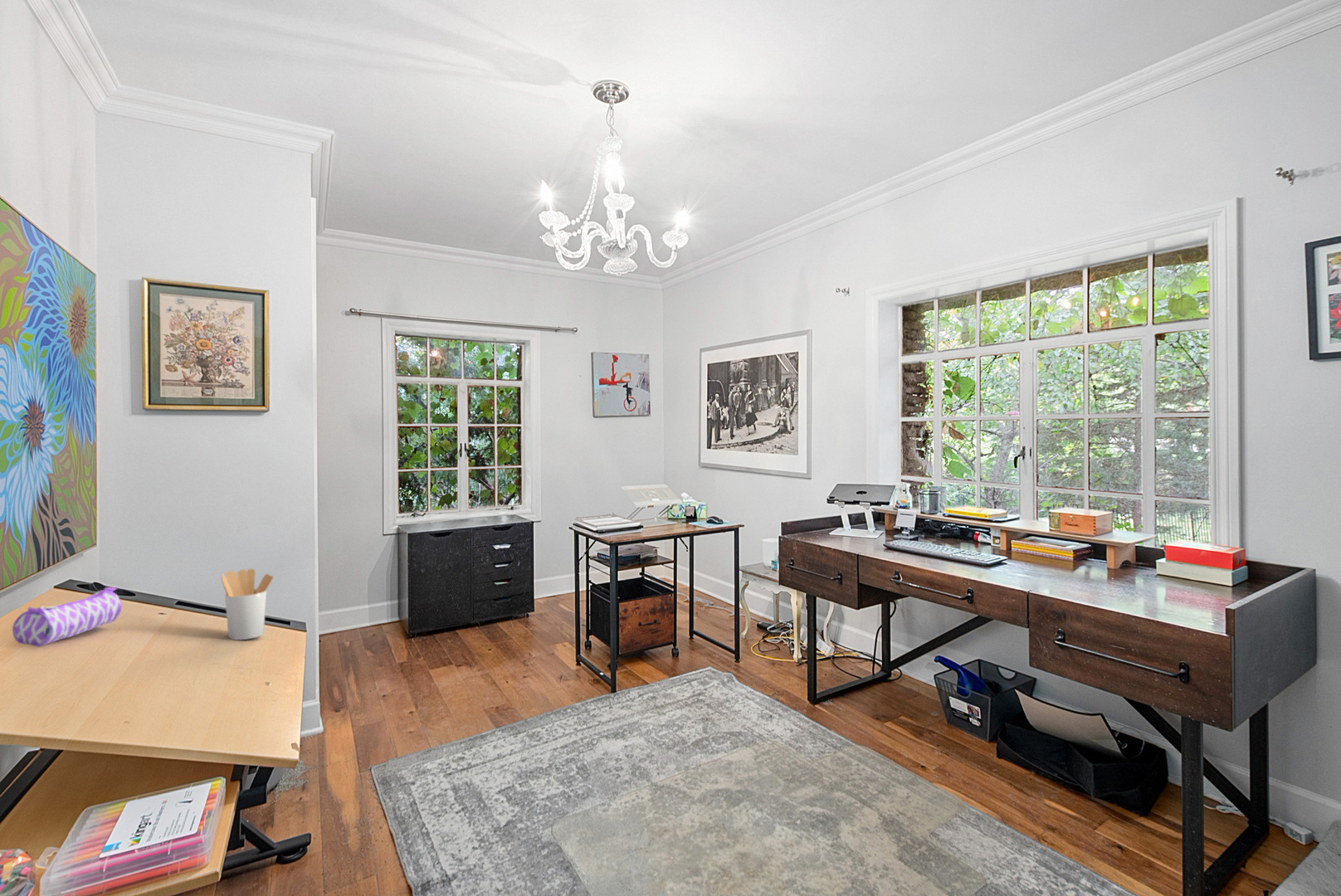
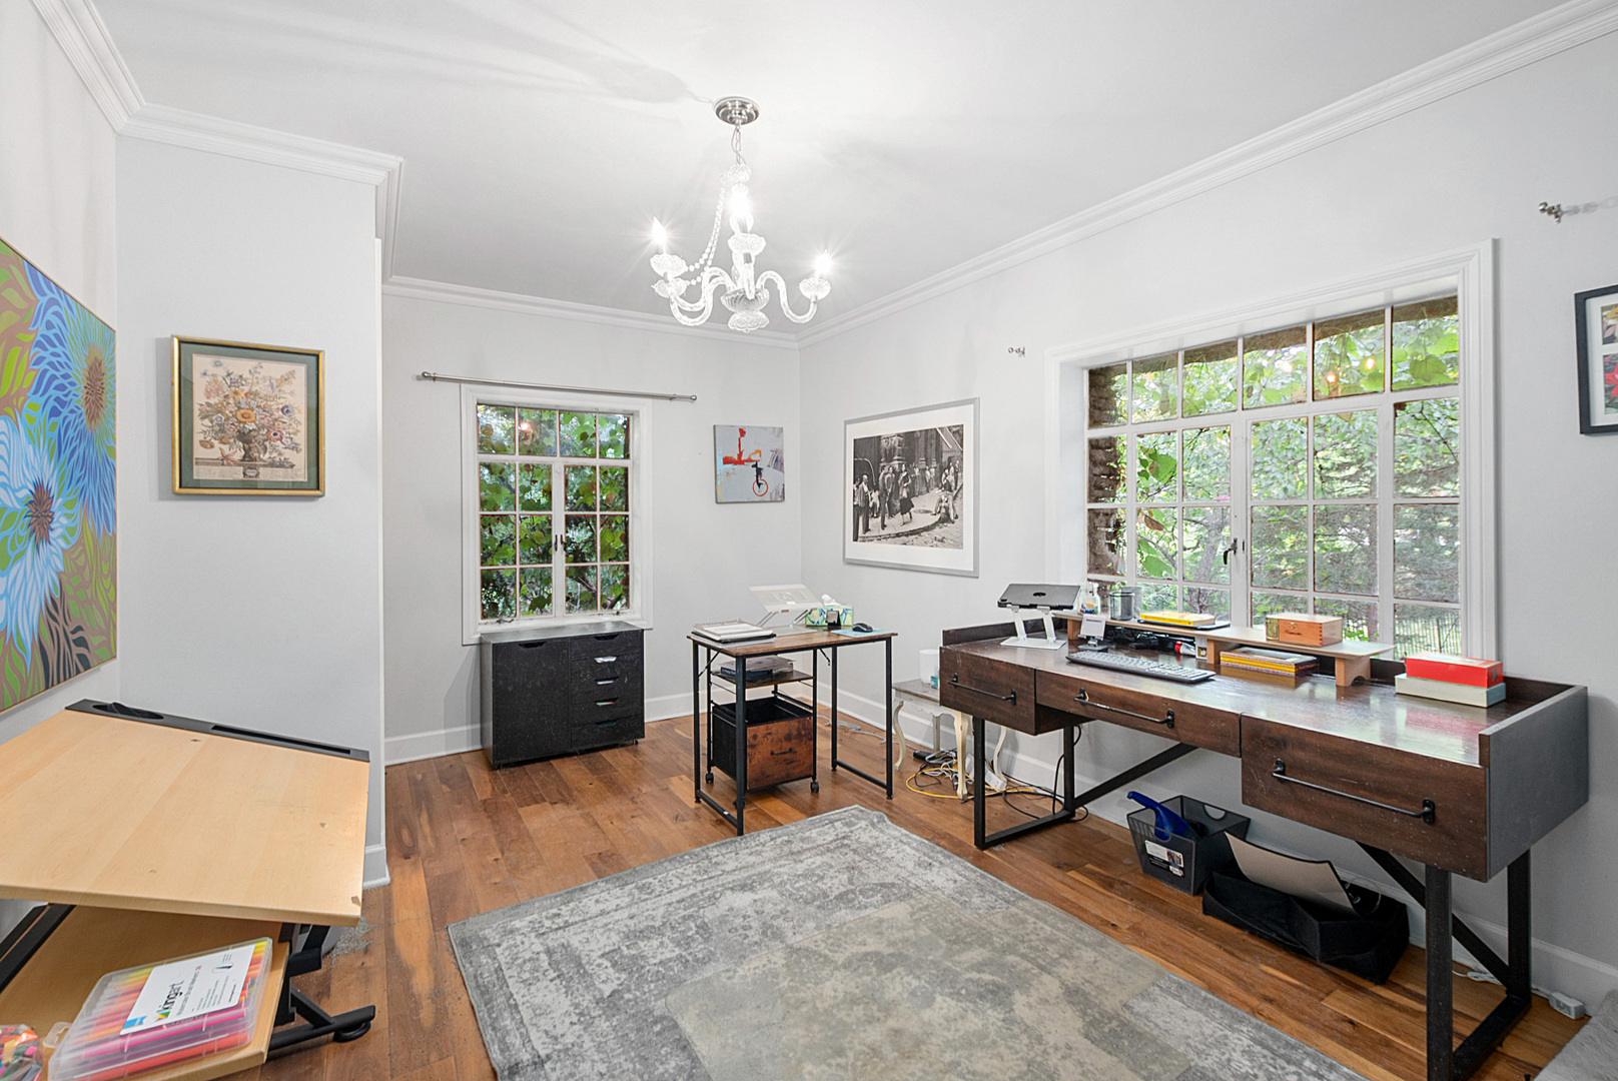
- utensil holder (244, 601)
- pencil case (70, 616)
